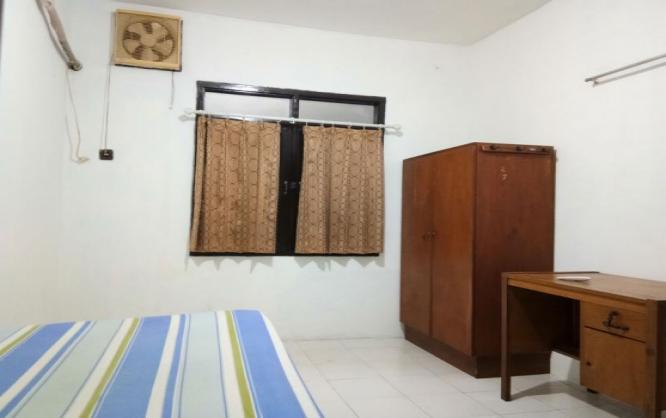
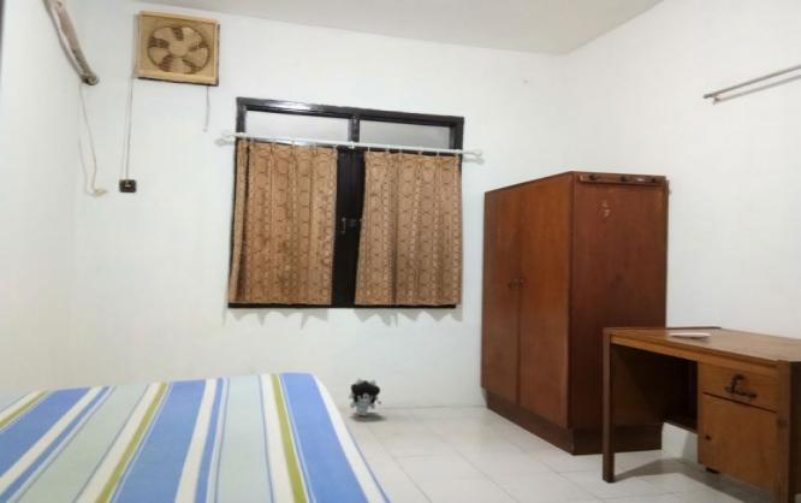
+ plush toy (364, 396)
